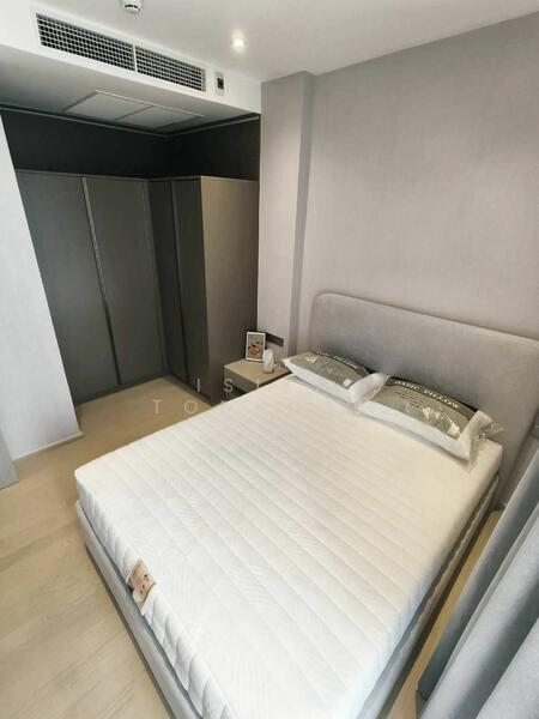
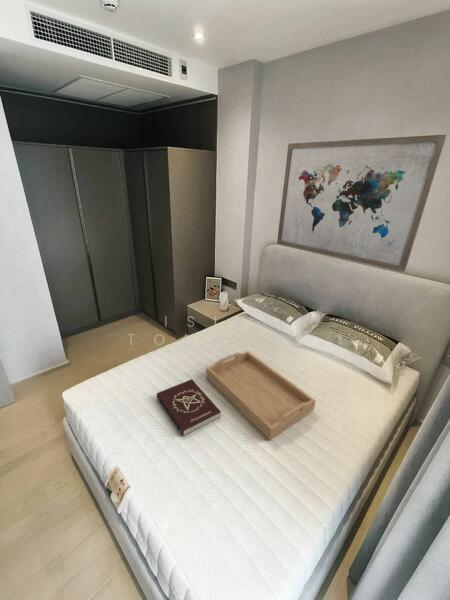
+ wall art (341, 202)
+ book (187, 405)
+ serving tray (257, 386)
